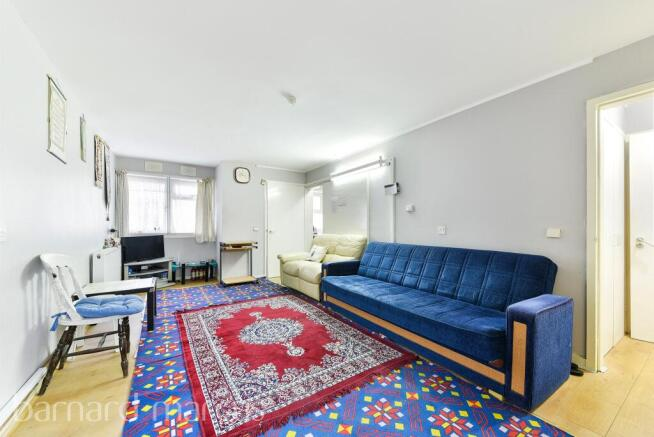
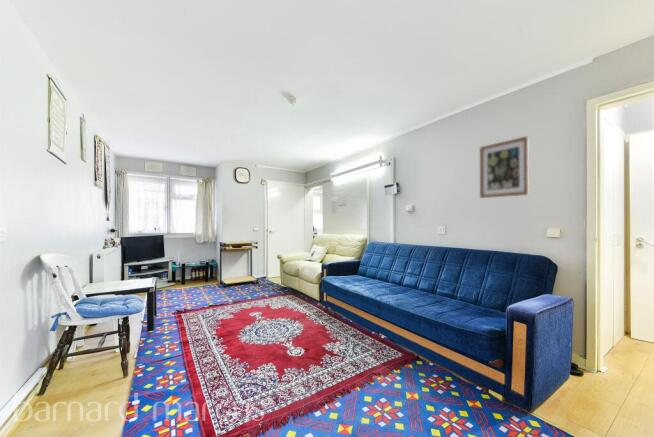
+ wall art (502, 169)
